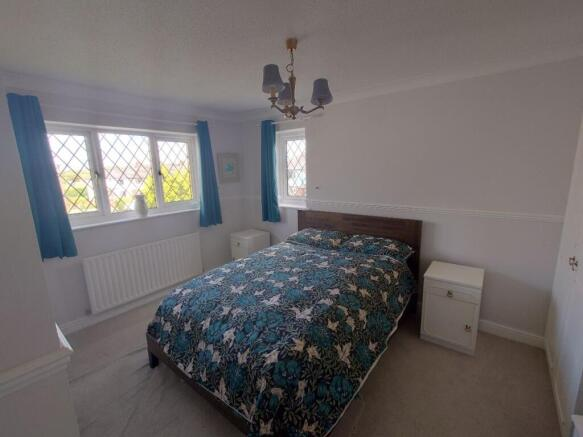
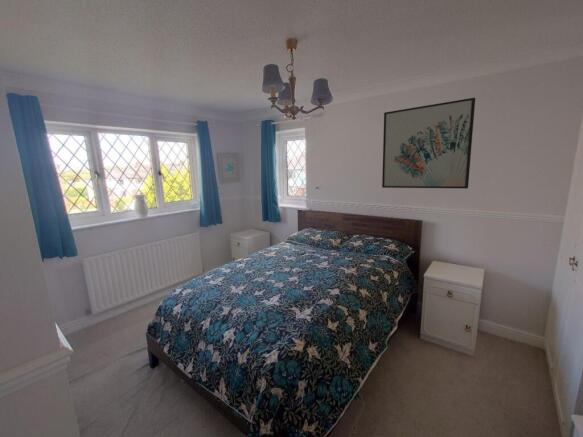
+ wall art (423, 148)
